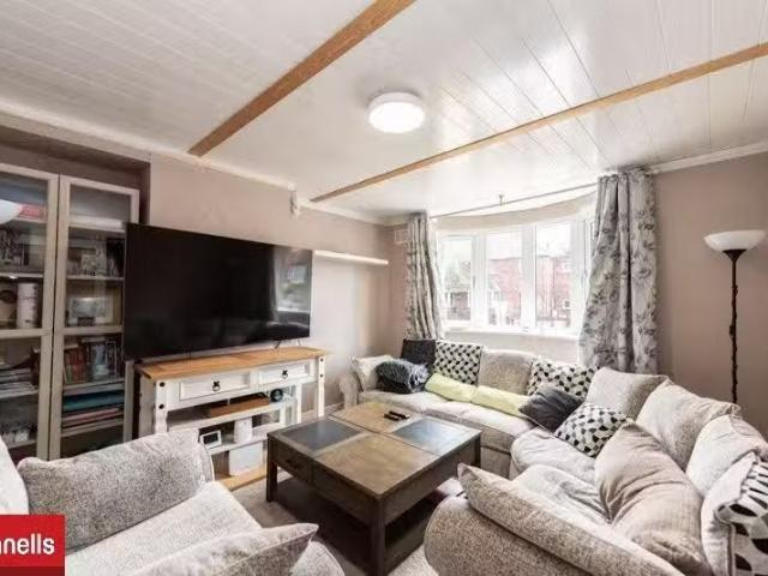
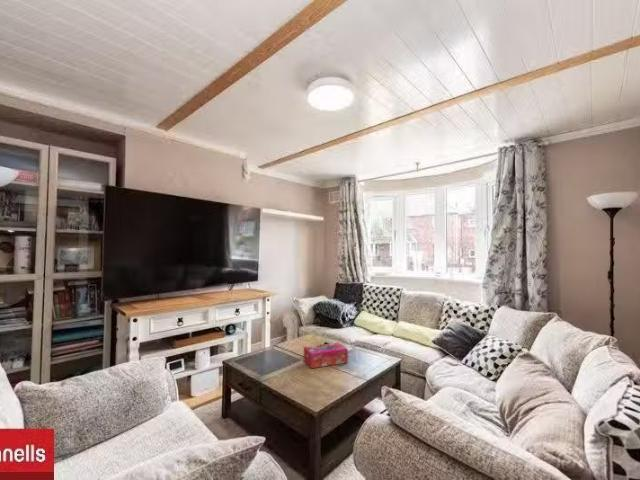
+ tissue box (325, 354)
